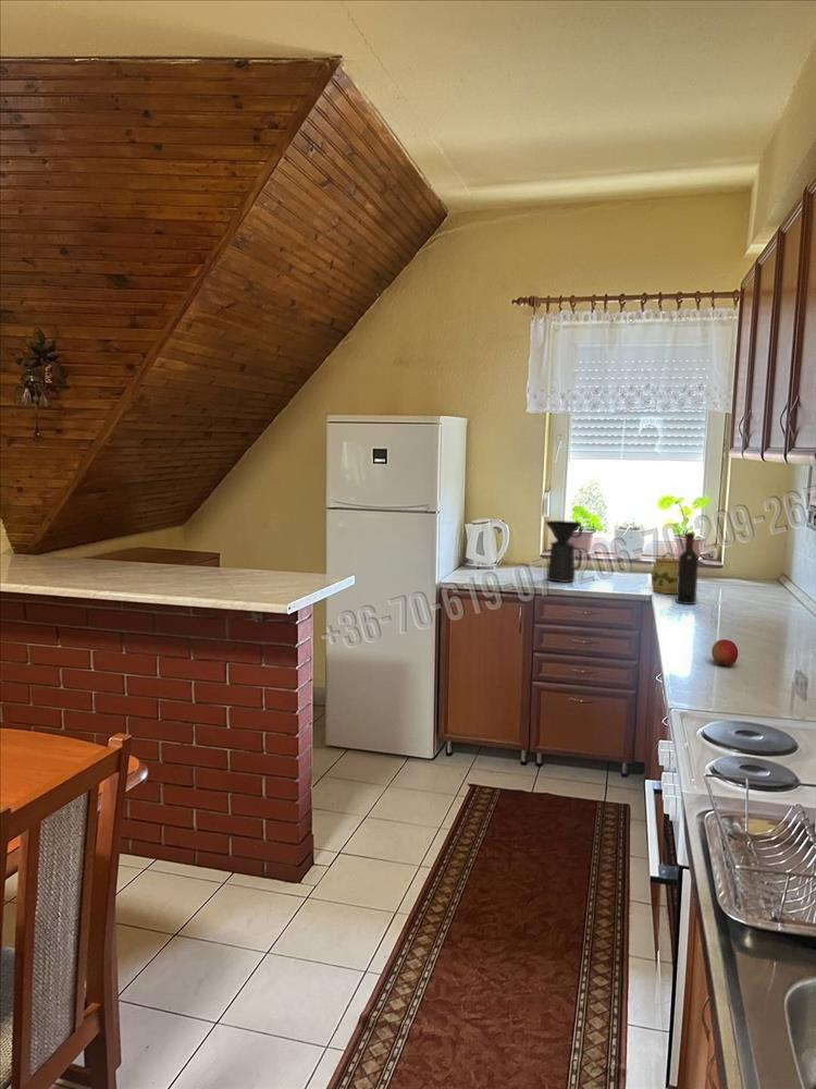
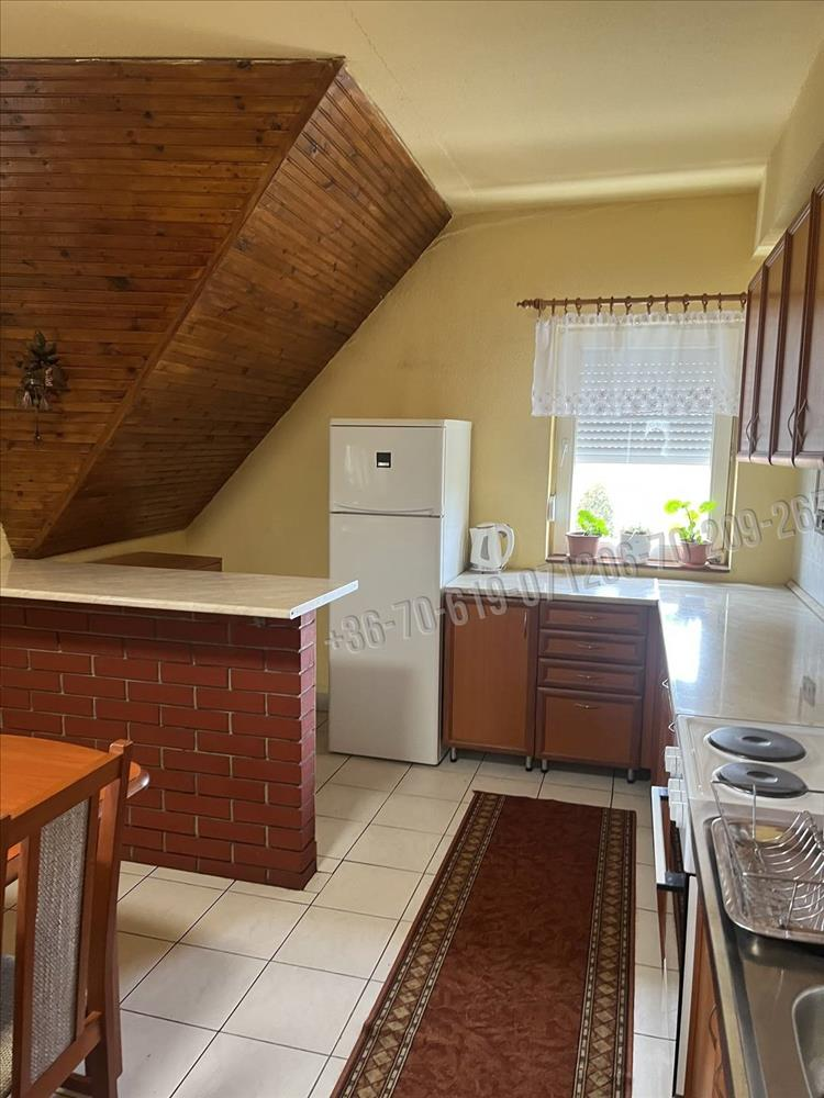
- apple (725, 652)
- wine bottle (688, 567)
- jar (667, 572)
- coffee maker (561, 551)
